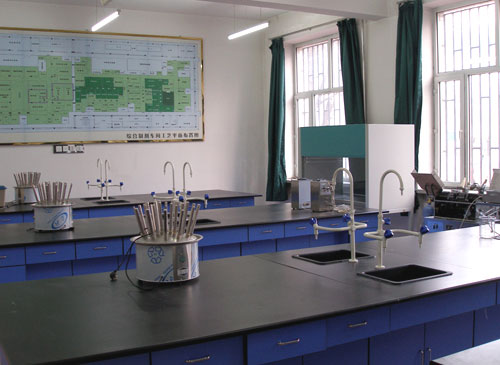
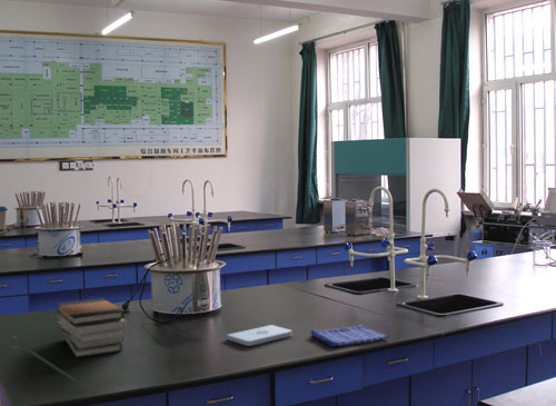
+ book stack (90, 326)
+ notepad (260, 335)
+ dish towel (348, 334)
